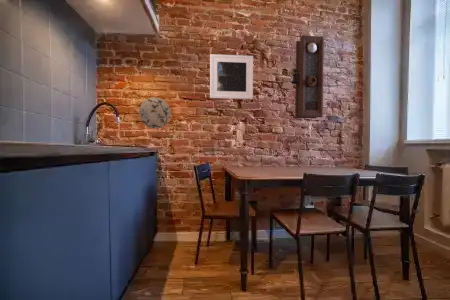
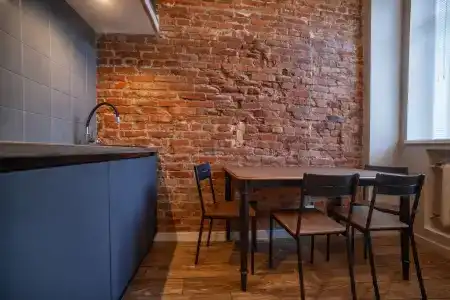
- pendulum clock (306, 78)
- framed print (231, 76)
- decorative plate (155, 113)
